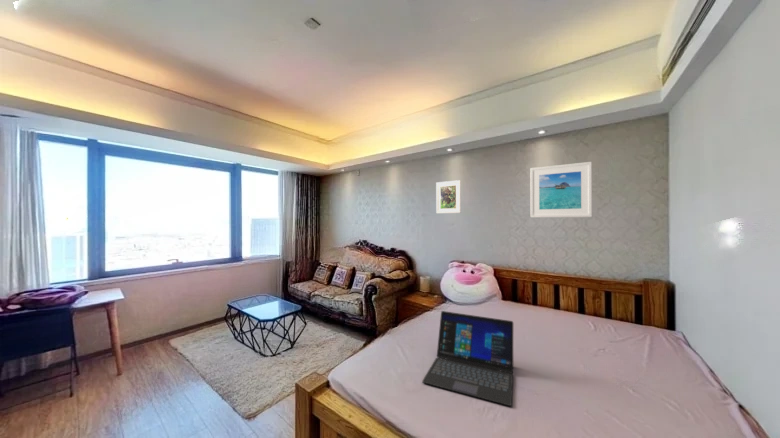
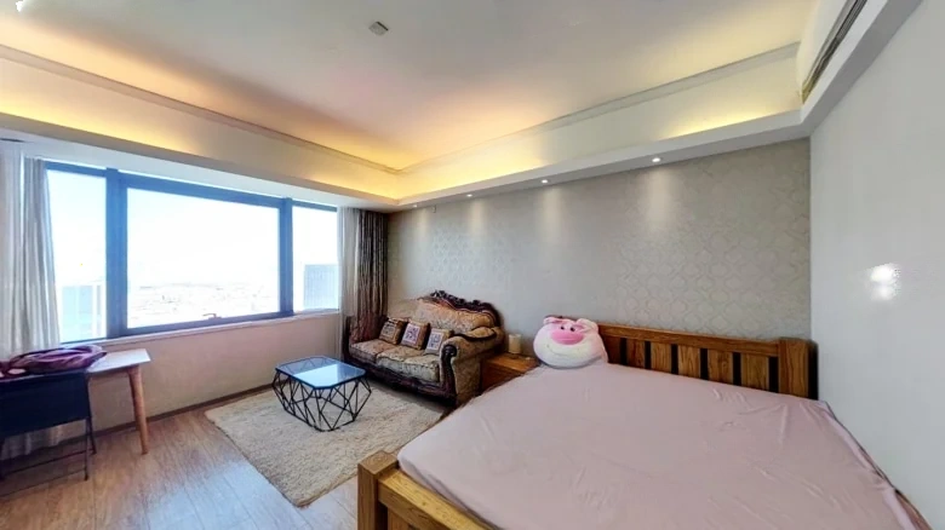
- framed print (559, 191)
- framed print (448, 197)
- laptop (470, 349)
